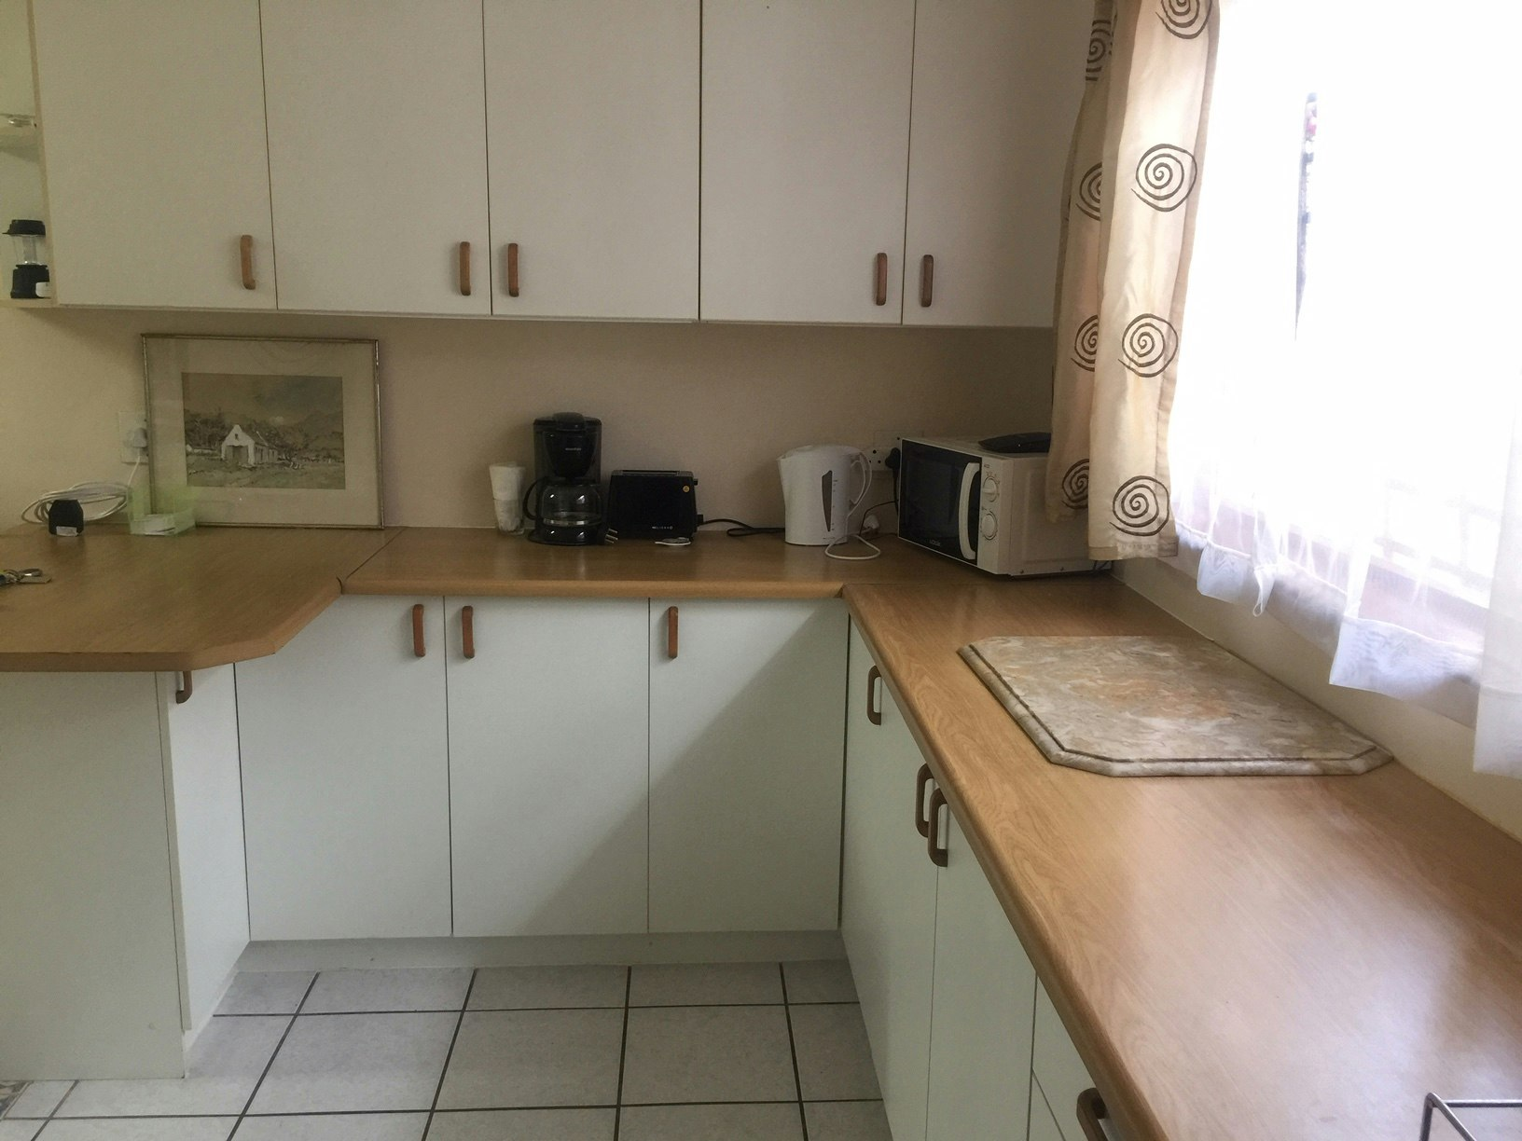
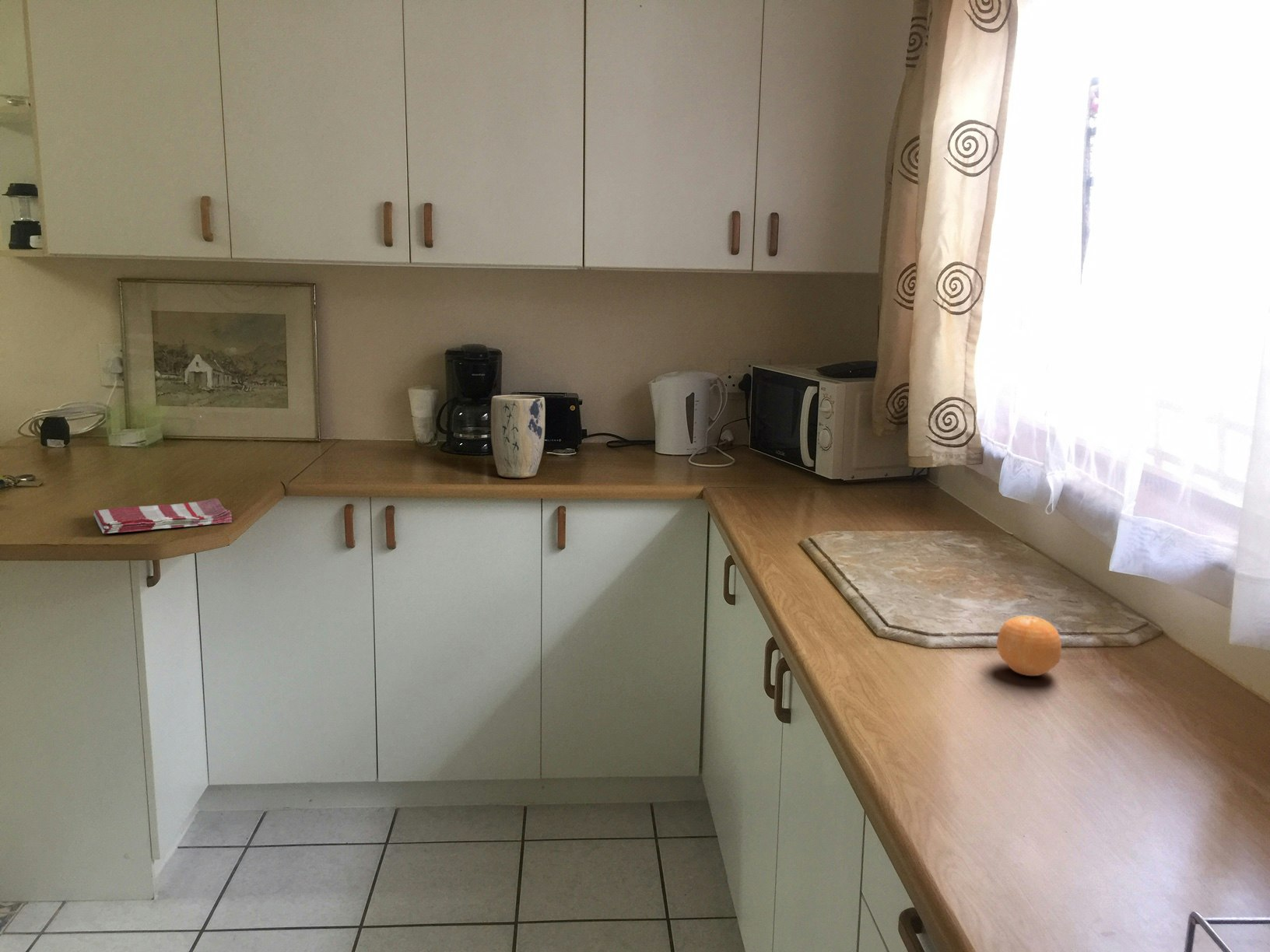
+ fruit (1029, 646)
+ dish towel (163, 513)
+ plant pot (517, 436)
